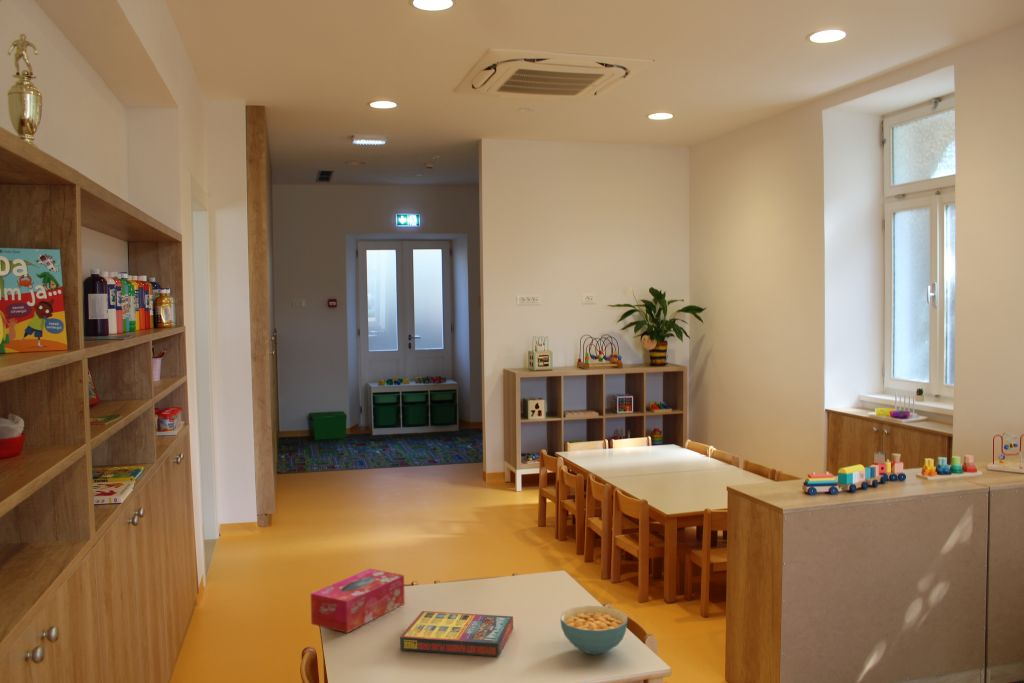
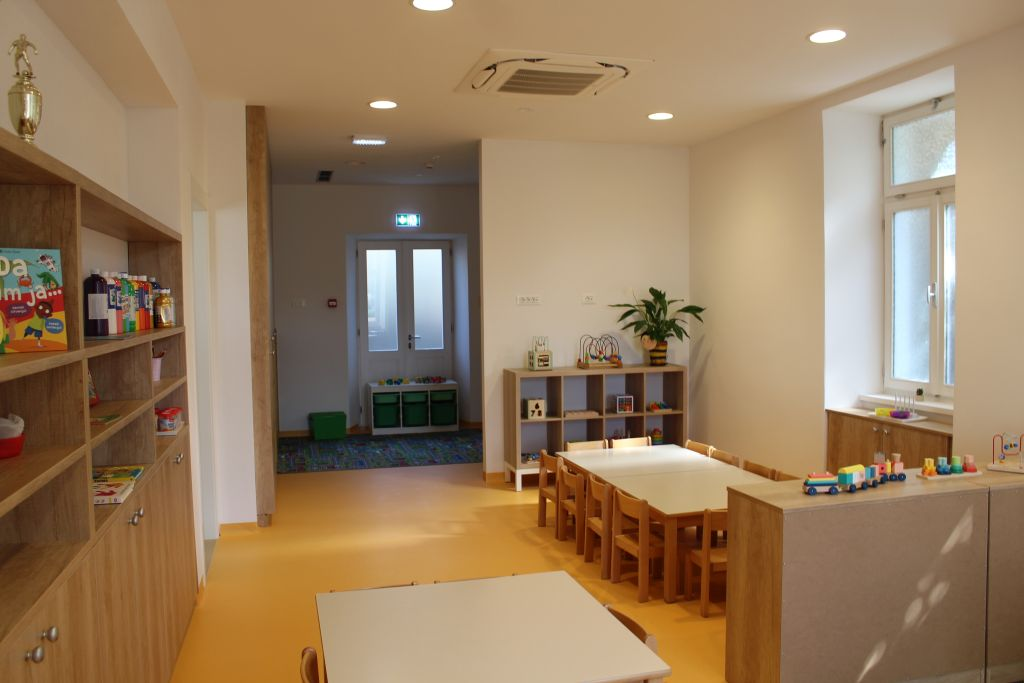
- game compilation box (458, 632)
- tissue box (359, 598)
- cereal bowl (594, 634)
